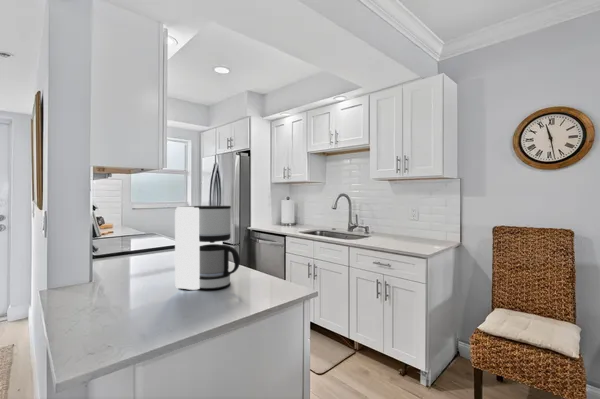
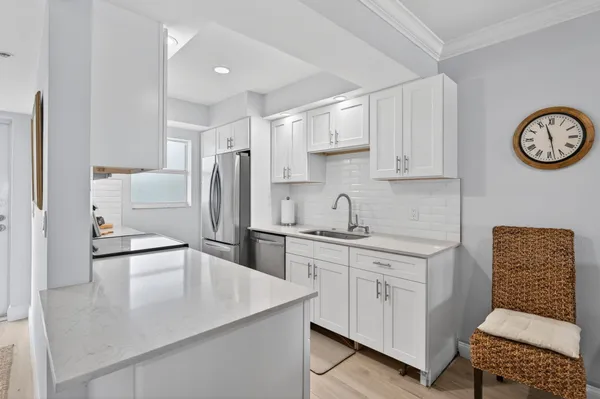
- coffee maker (213, 245)
